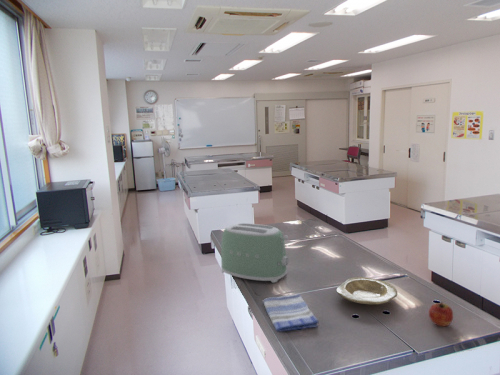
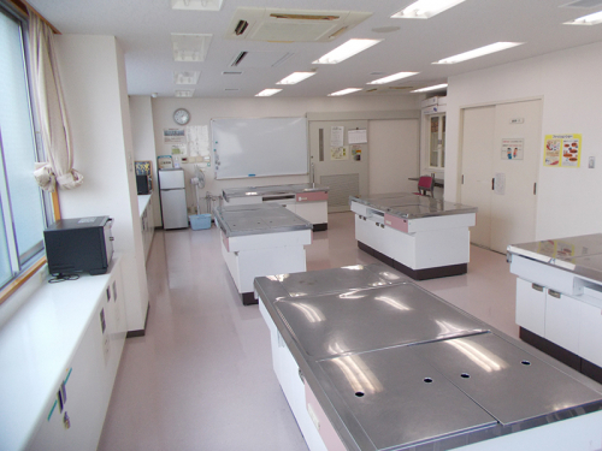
- toaster (252, 249)
- apple (441, 313)
- plate (366, 293)
- dish towel (289, 311)
